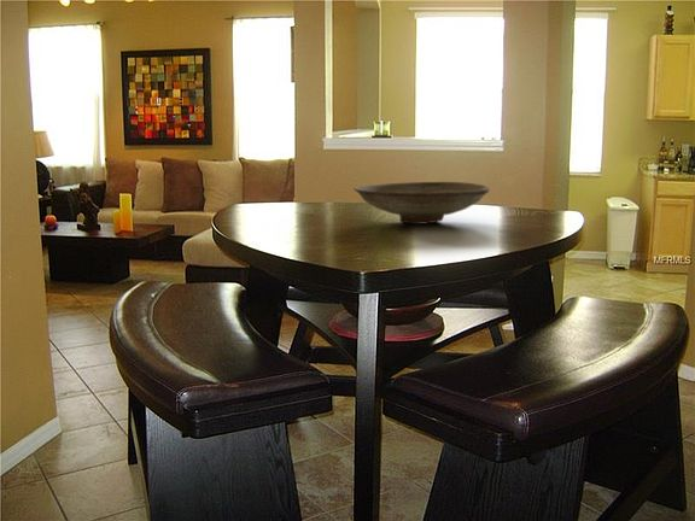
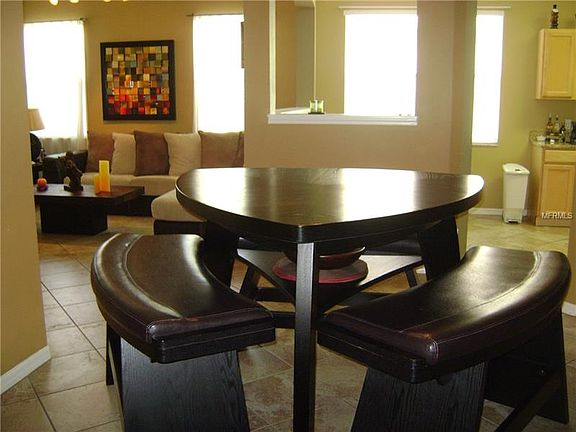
- decorative bowl (420, 203)
